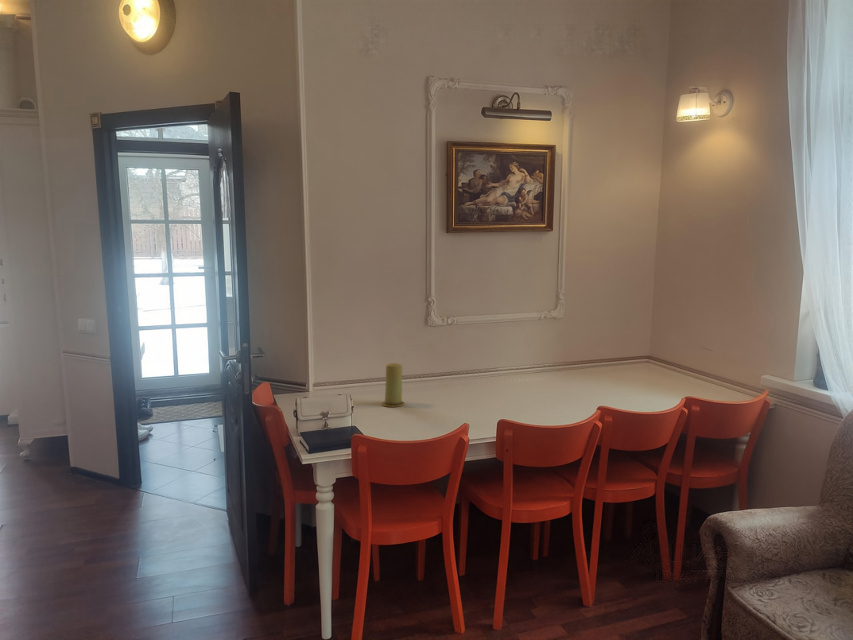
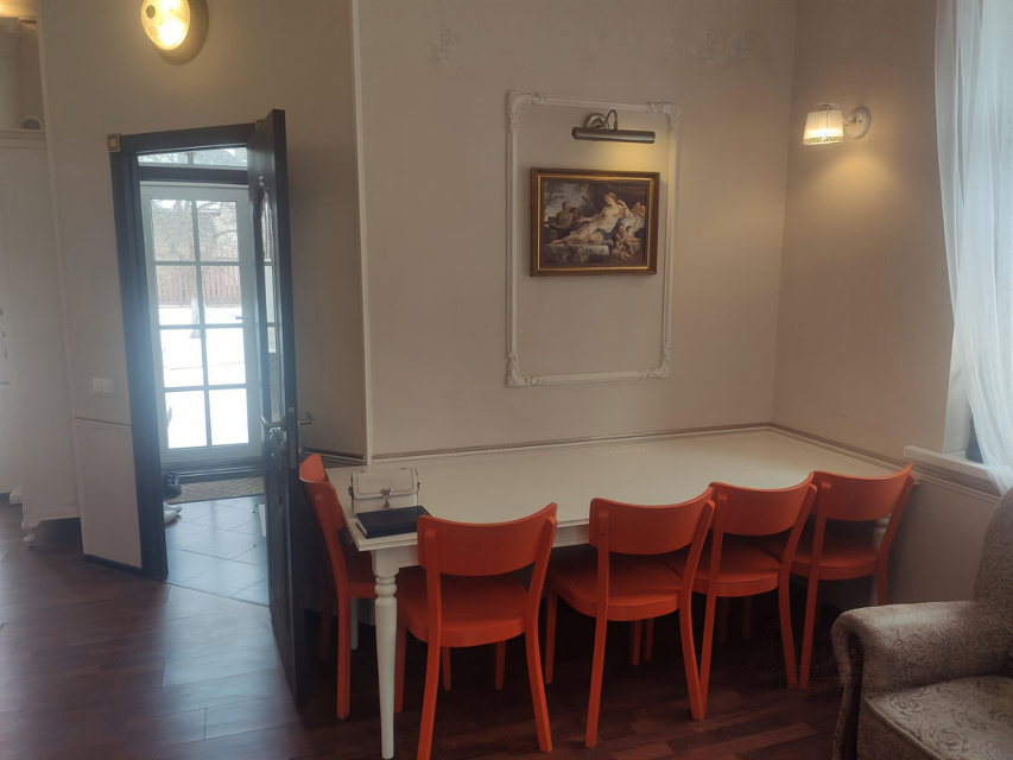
- candle (393, 384)
